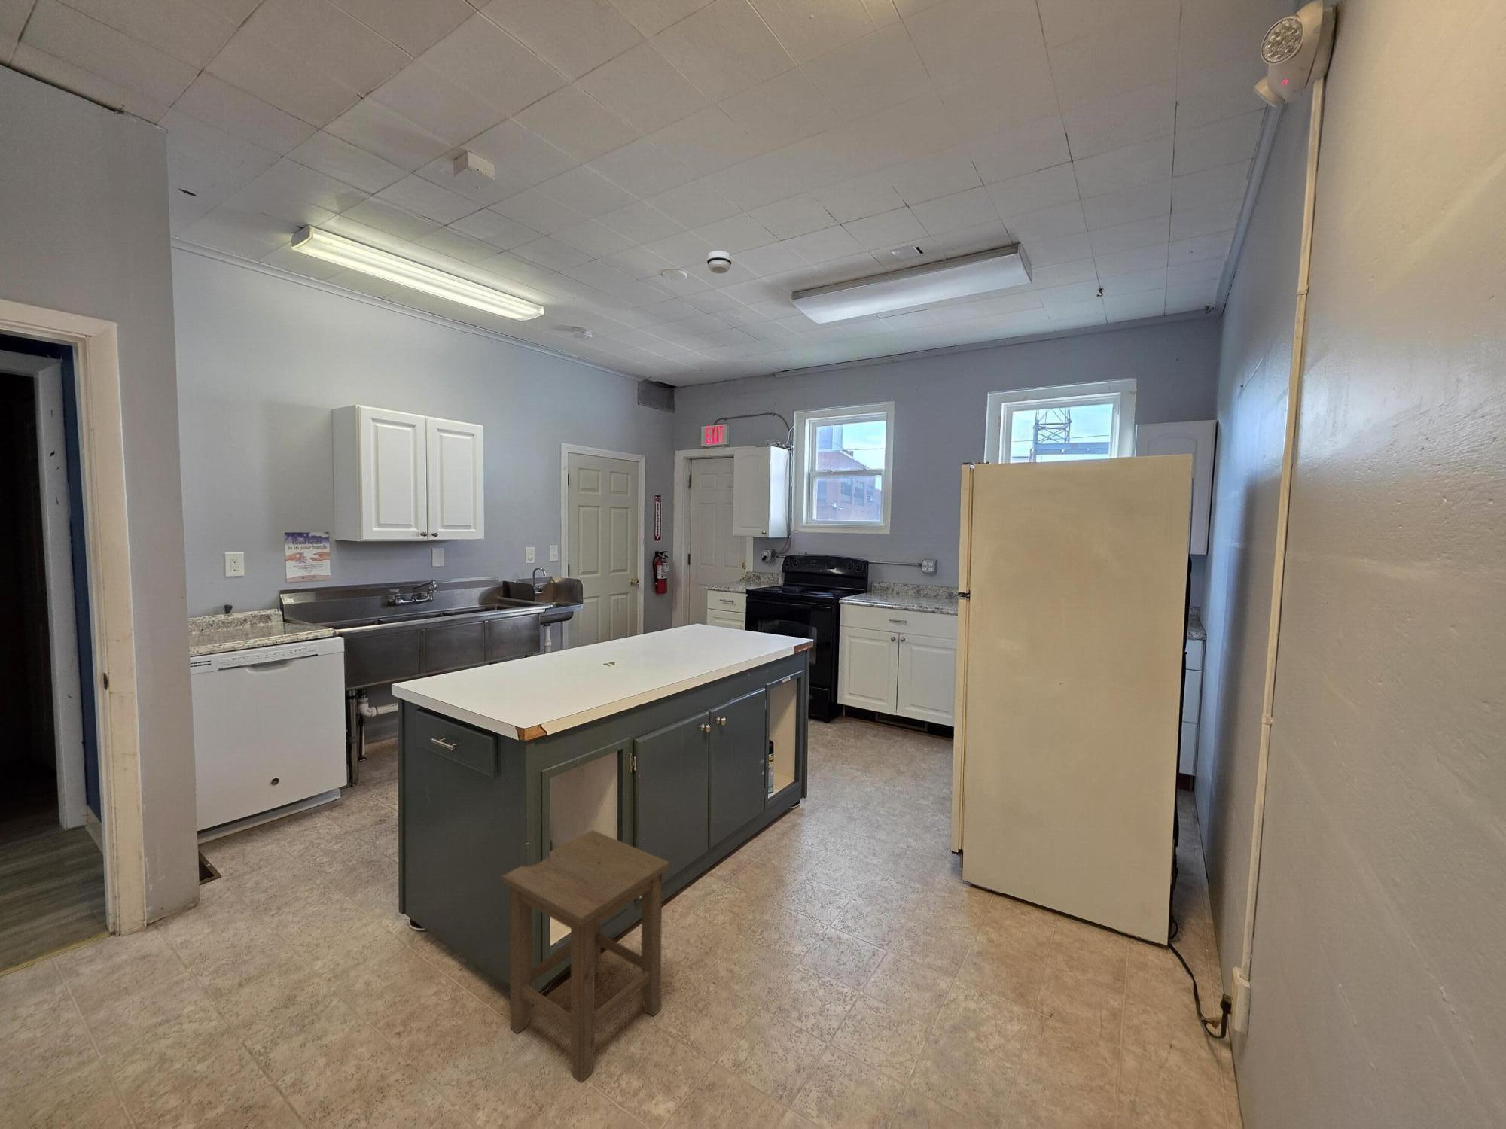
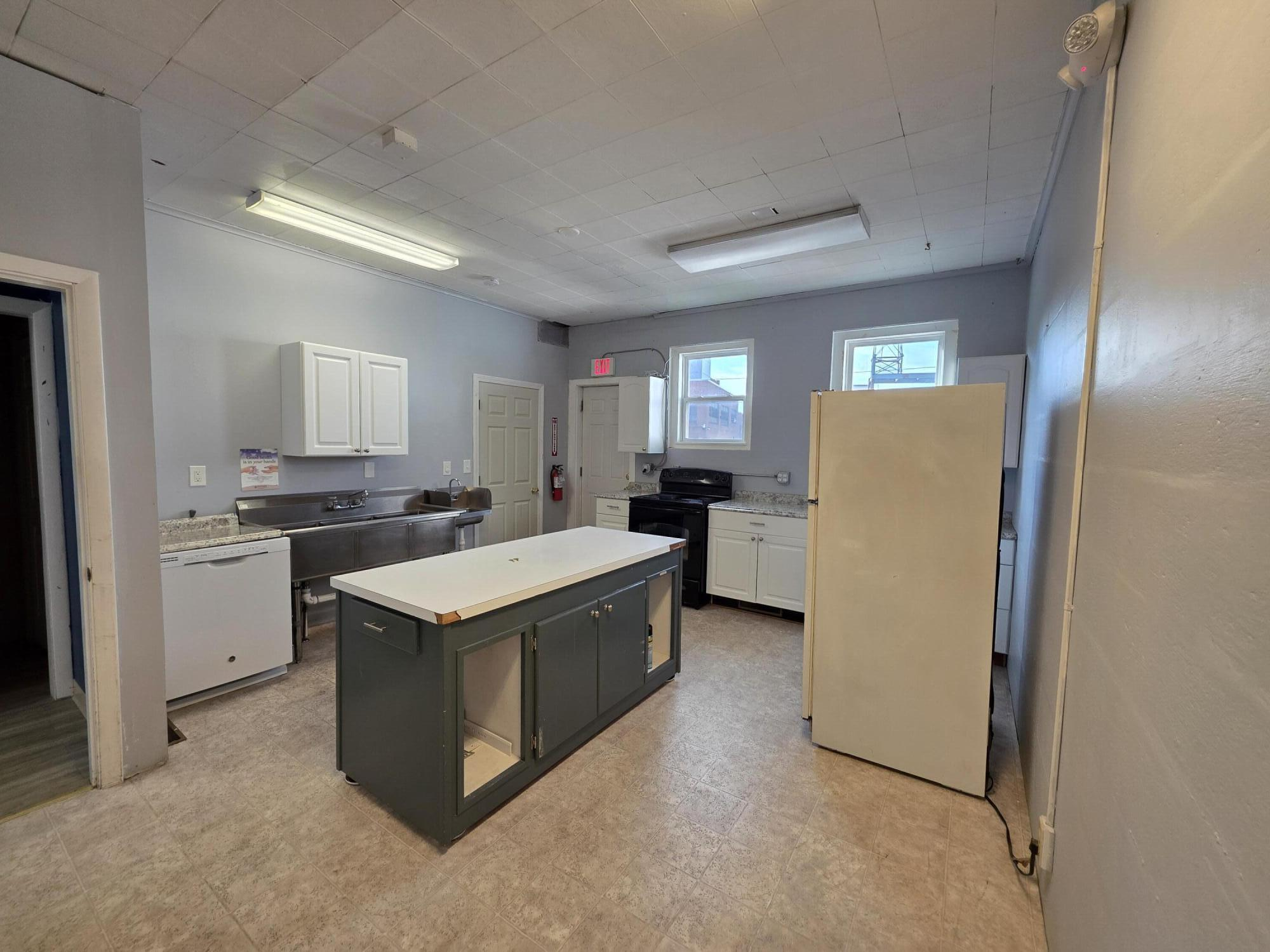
- stool (587, 944)
- smoke detector (719, 262)
